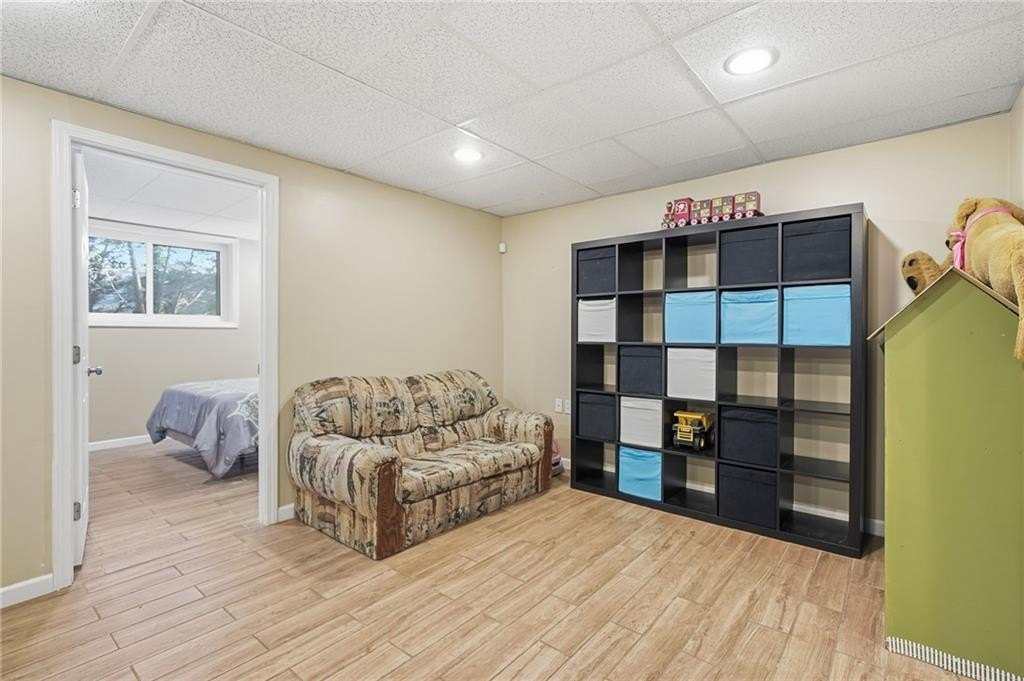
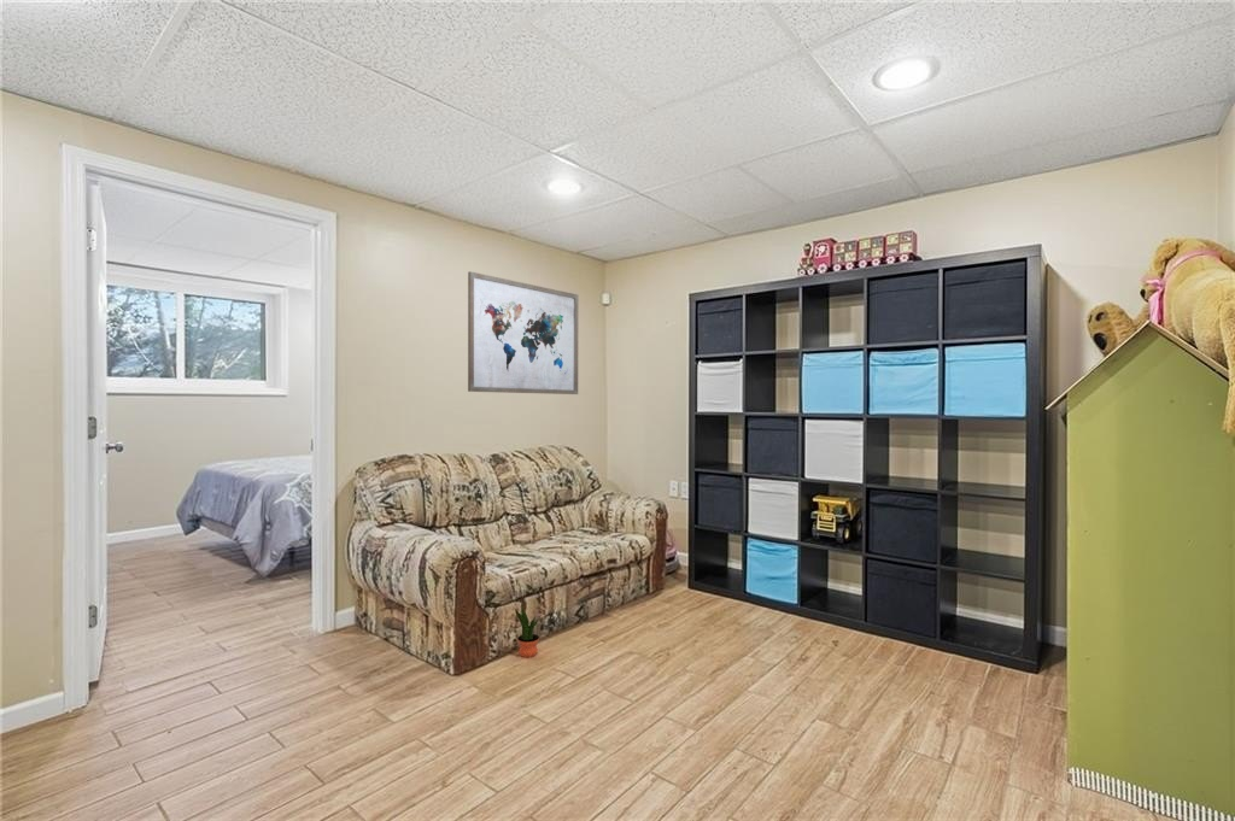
+ potted plant (526, 629)
+ wall art (527, 338)
